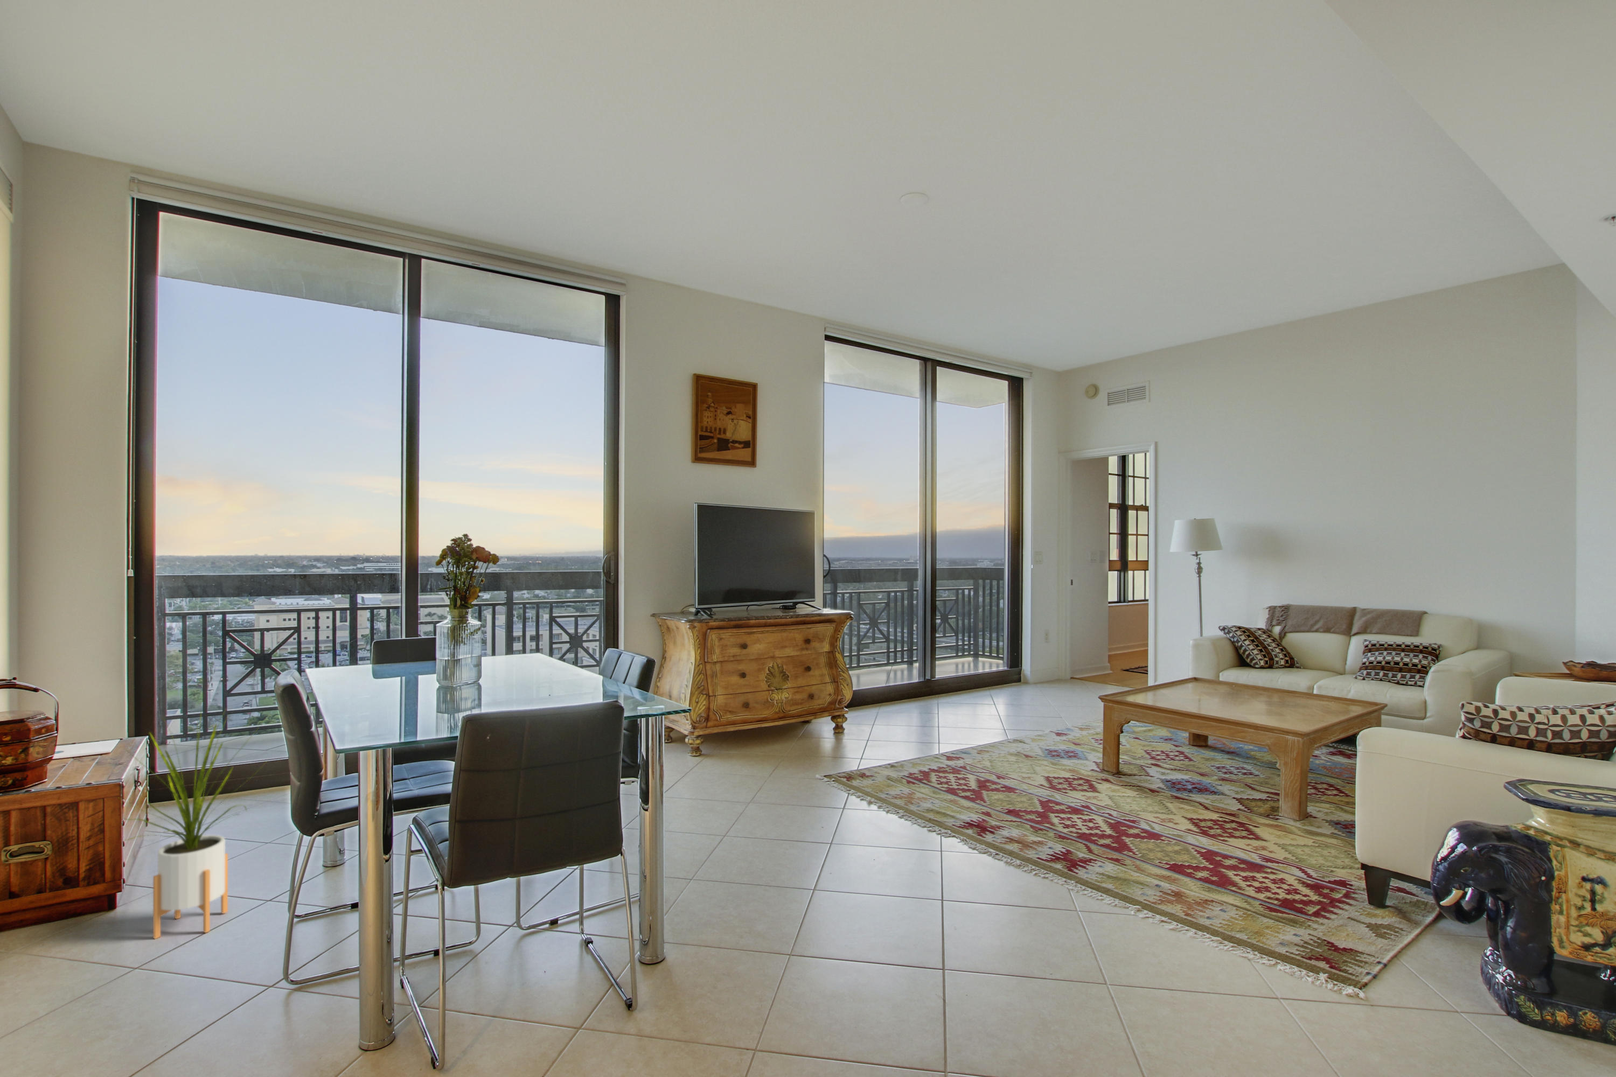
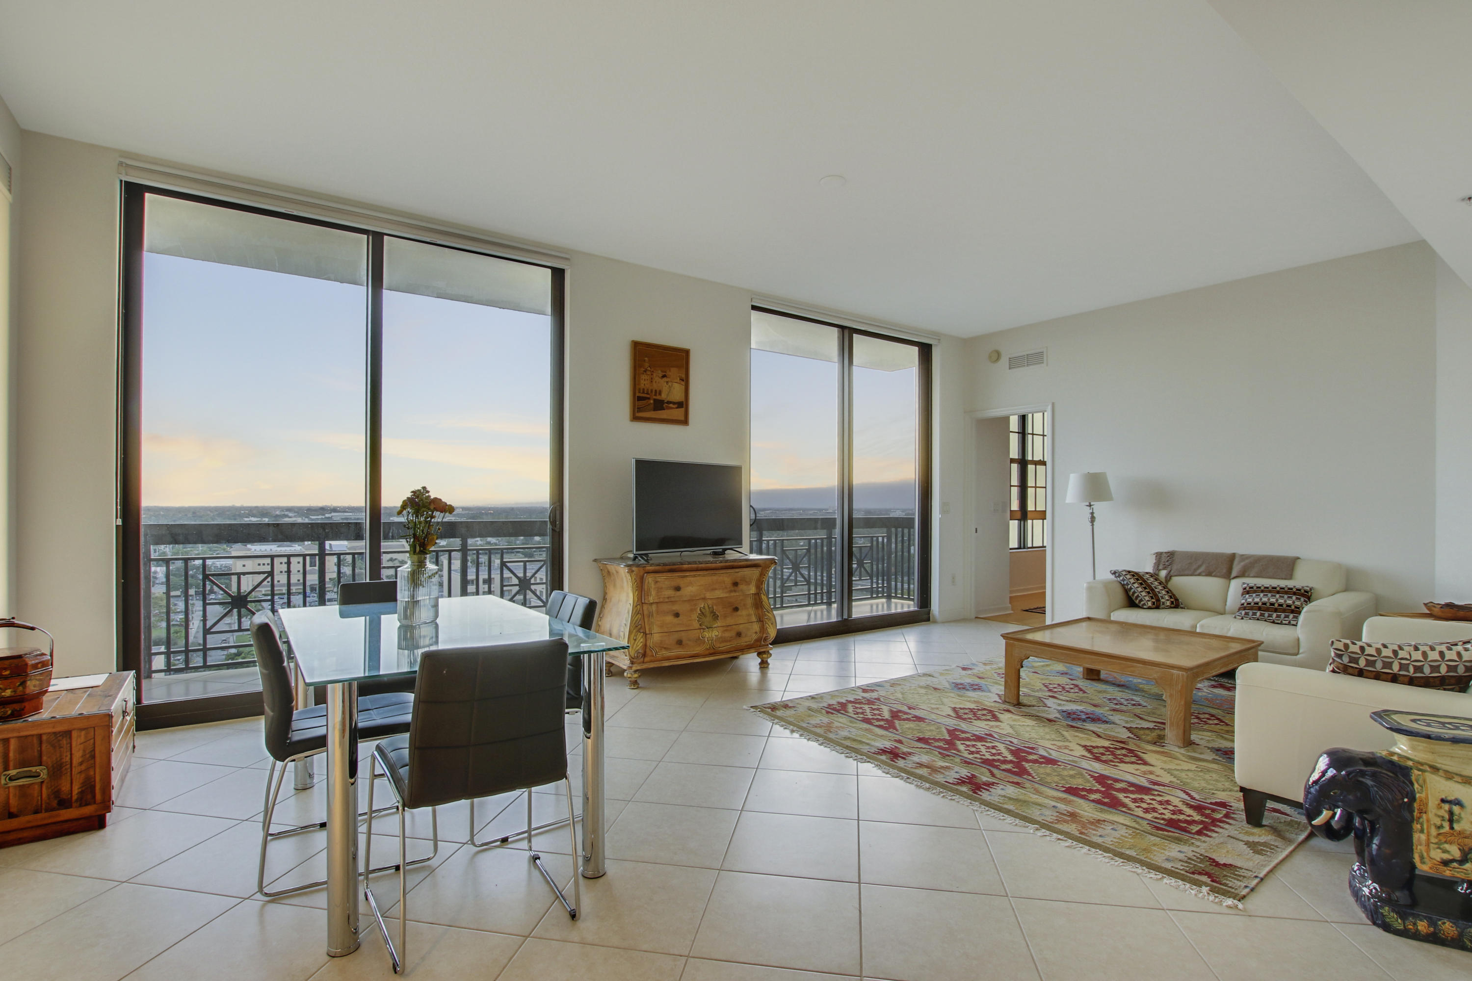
- house plant (188, 820)
